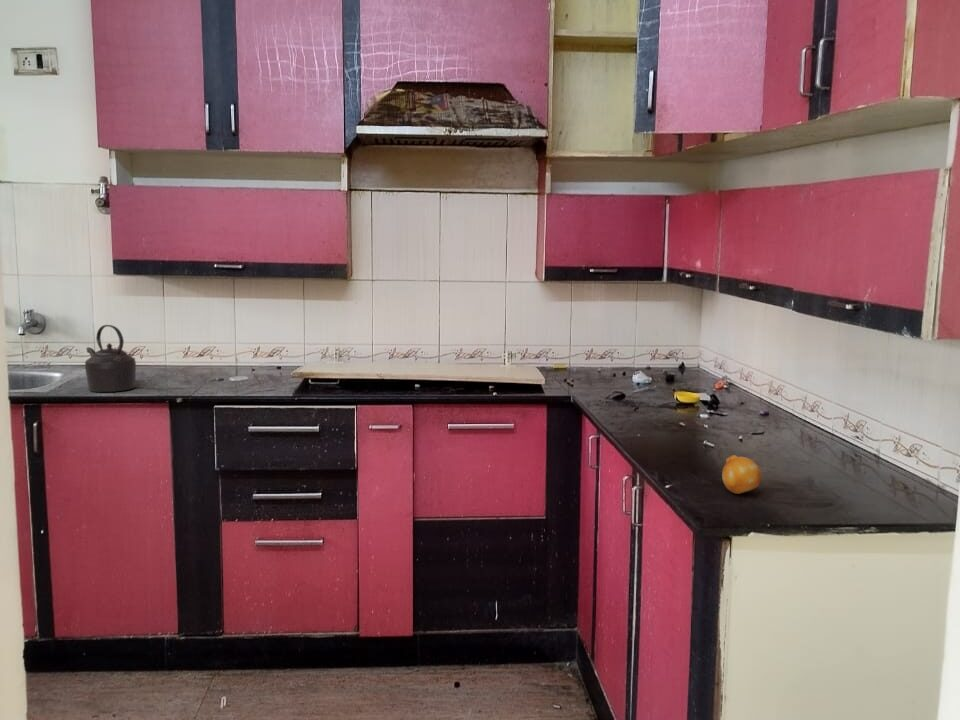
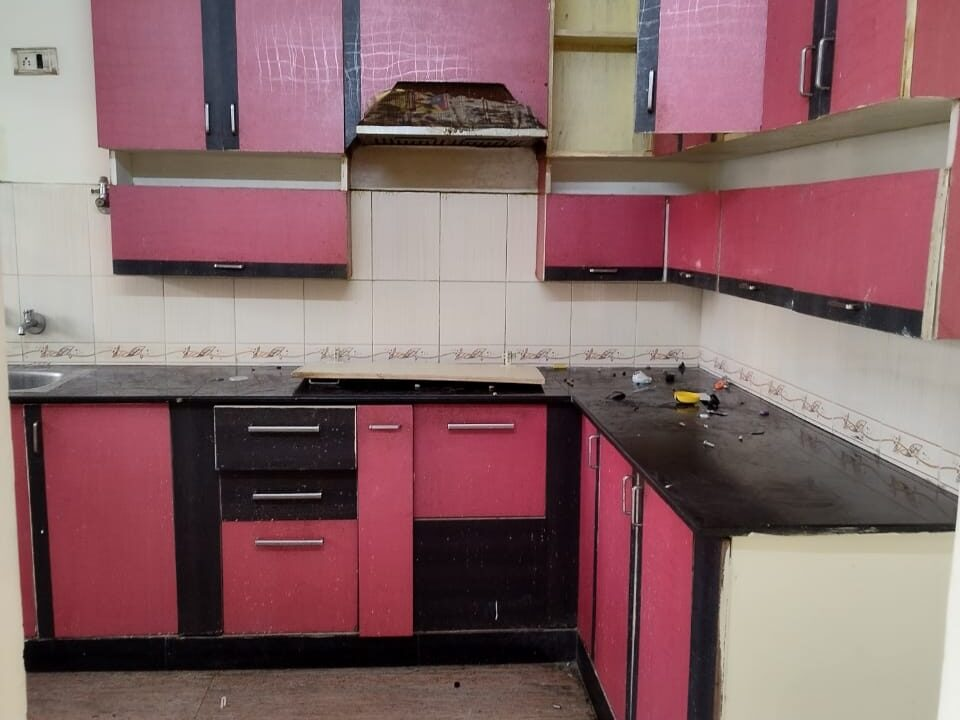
- kettle (104, 355)
- fruit (741, 475)
